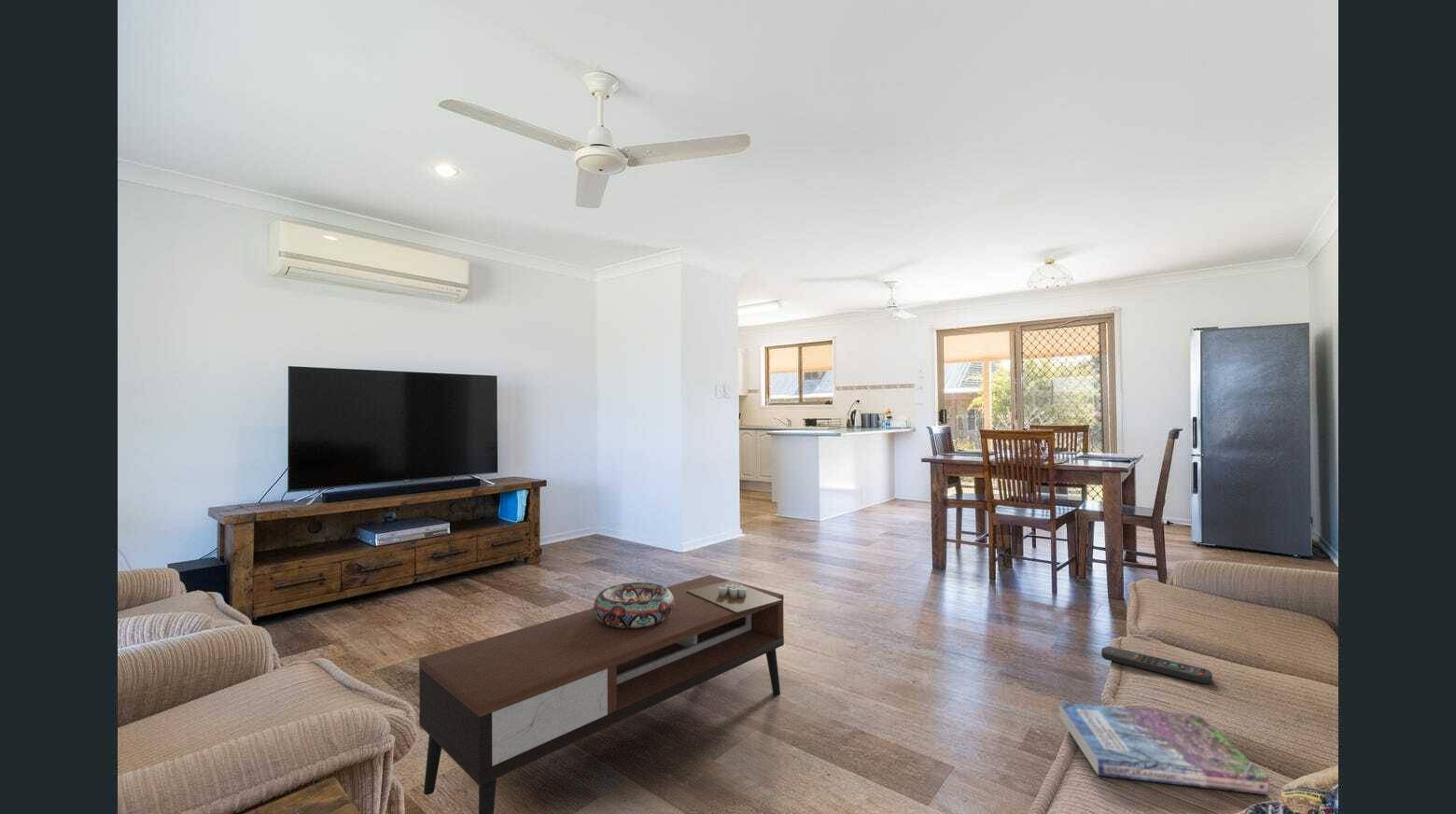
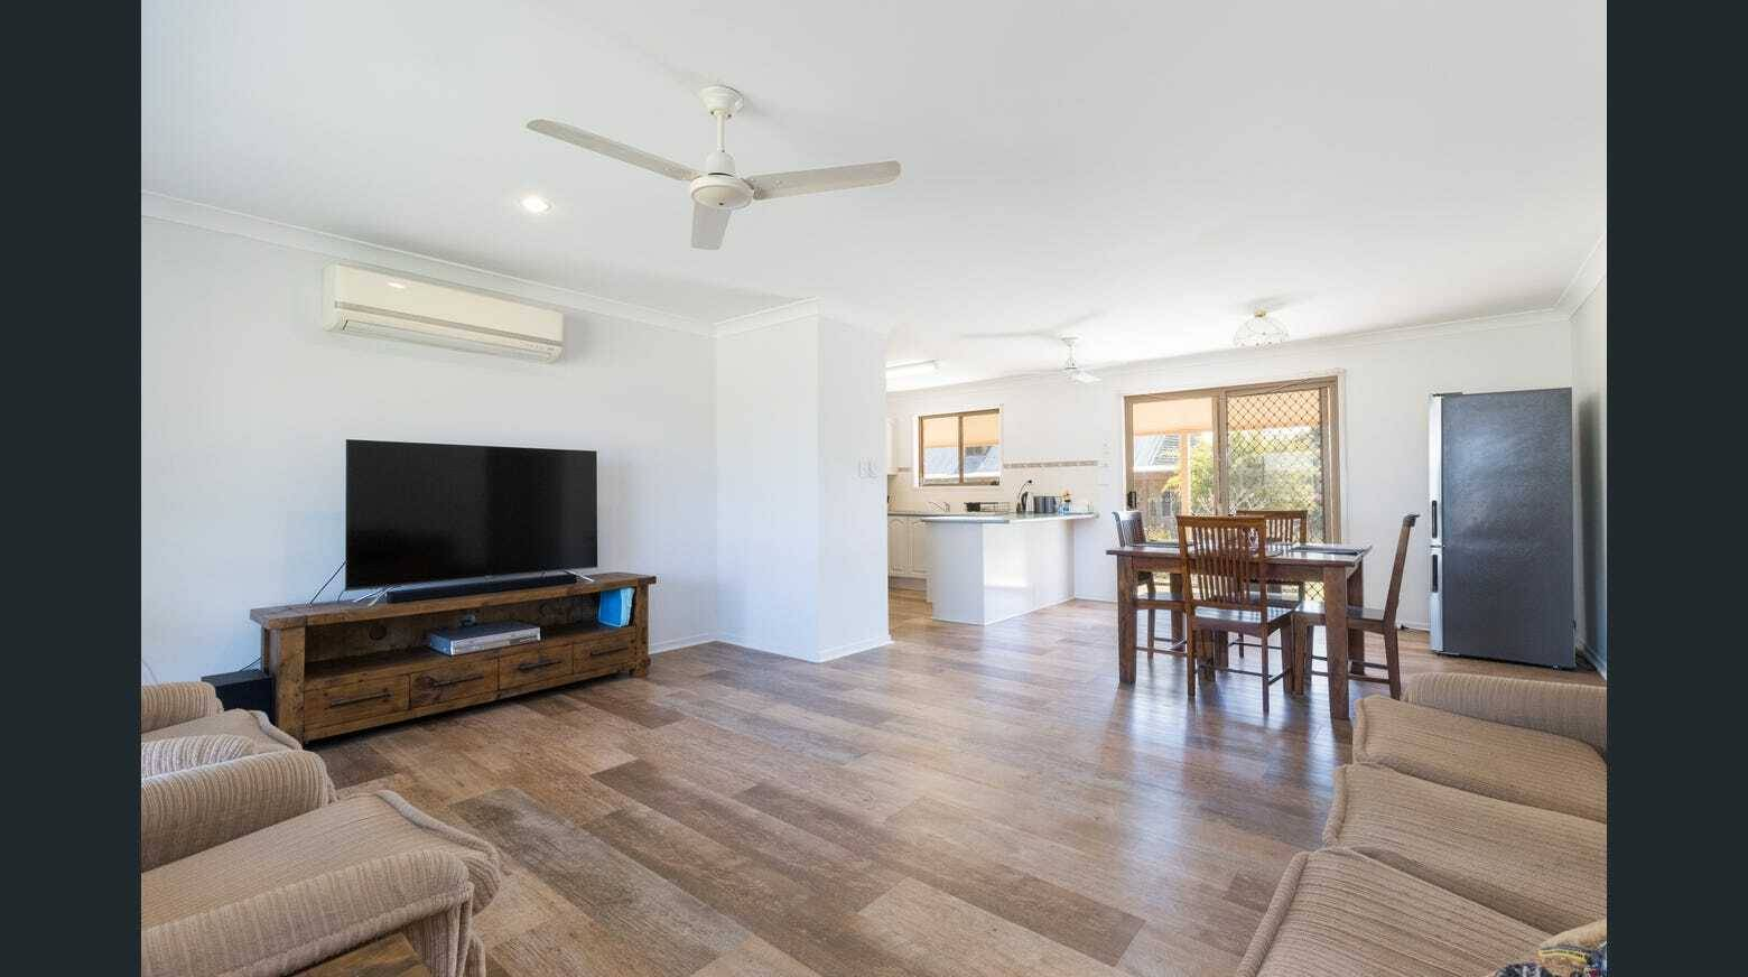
- coffee table (627, 679)
- book (1152, 743)
- decorative bowl (634, 604)
- candle (733, 590)
- remote control (1154, 663)
